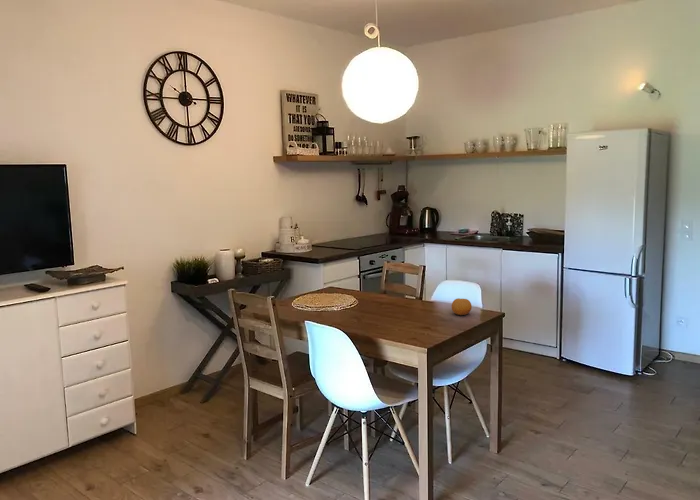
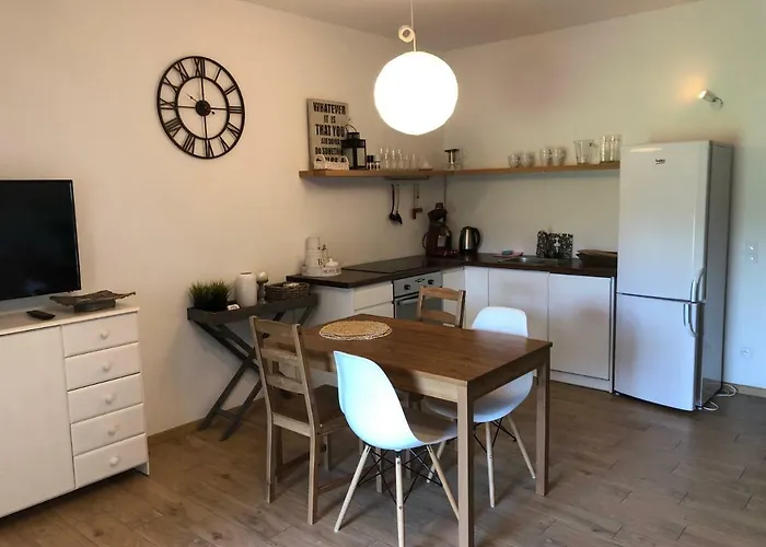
- fruit (461, 306)
